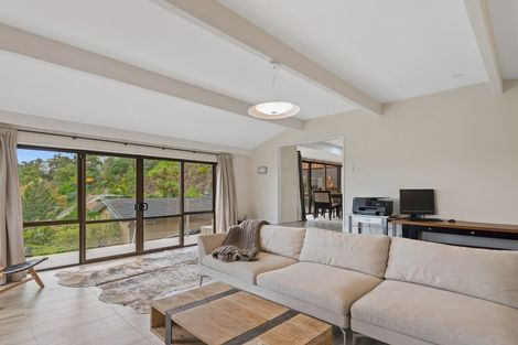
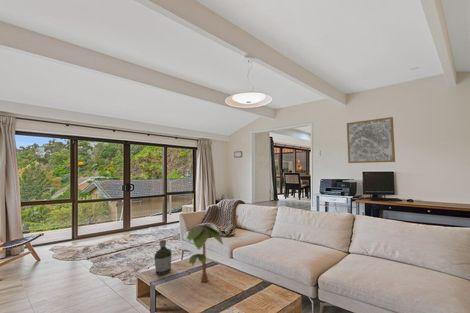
+ bottle (163, 256)
+ wall art (369, 141)
+ plant (204, 250)
